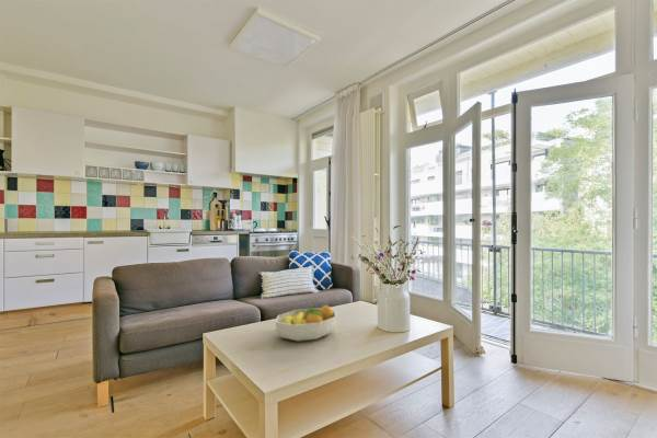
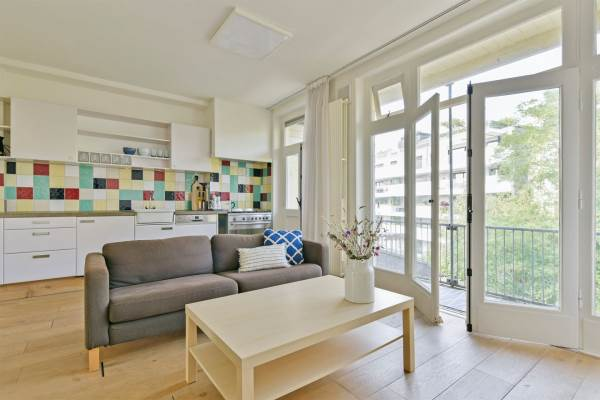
- fruit bowl (307, 321)
